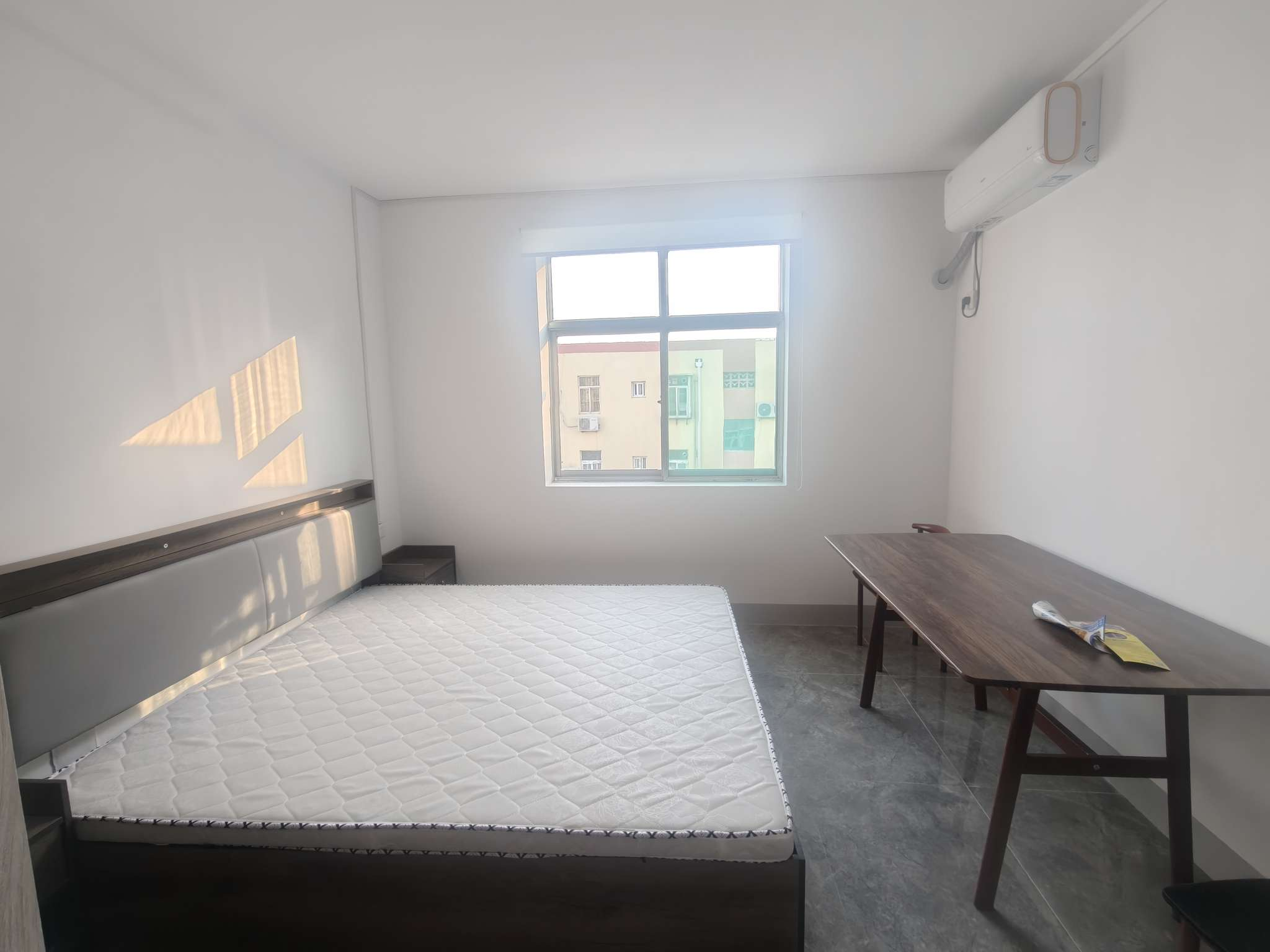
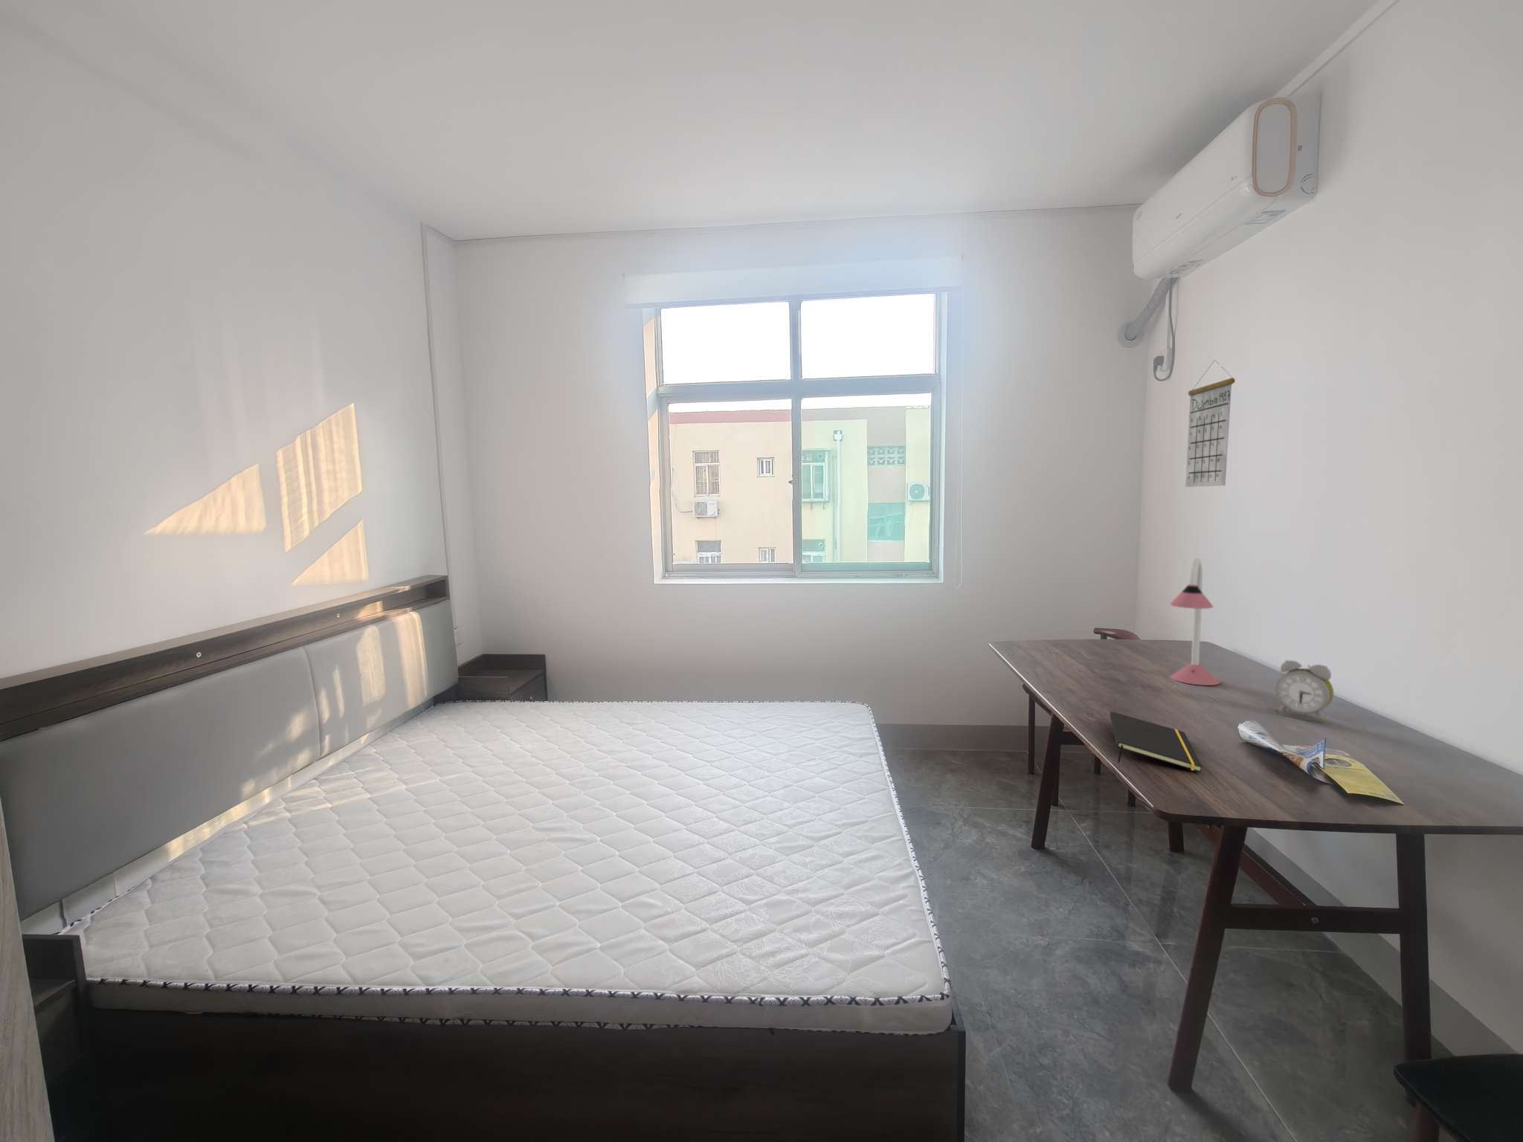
+ notepad (1152, 739)
+ alarm clock (1305, 690)
+ calendar (1208, 423)
+ desk lamp (1193, 621)
